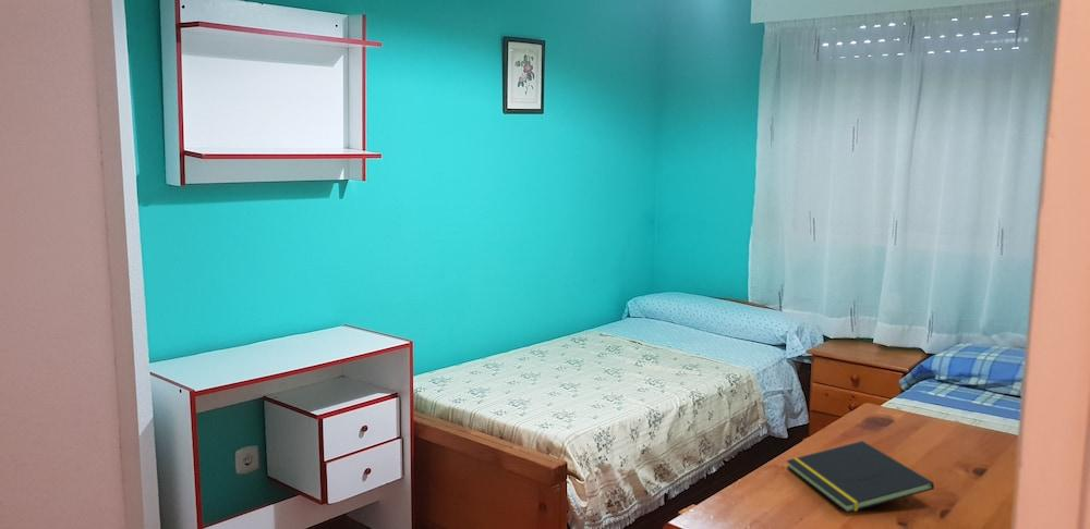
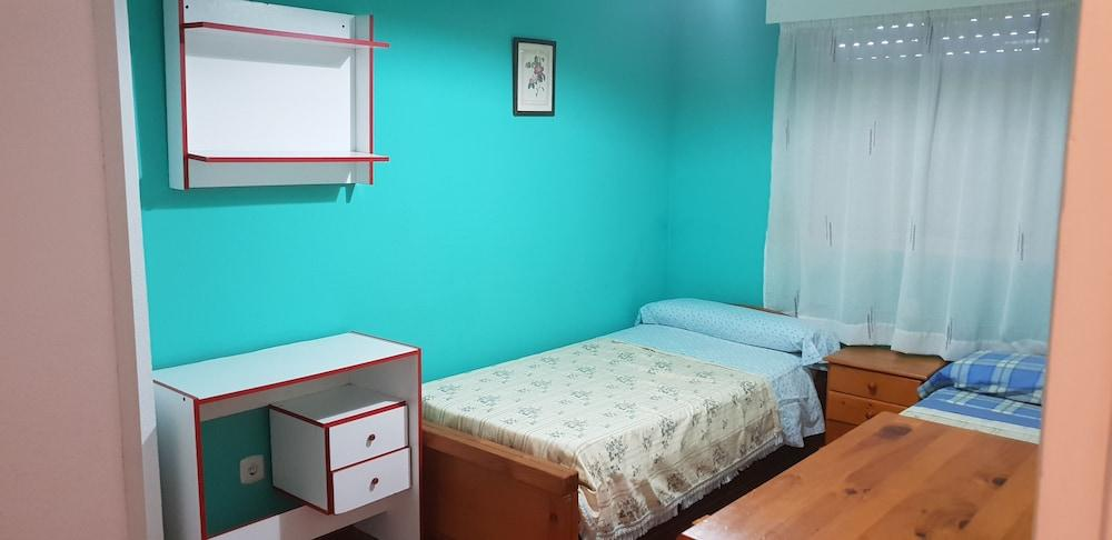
- notepad (856, 473)
